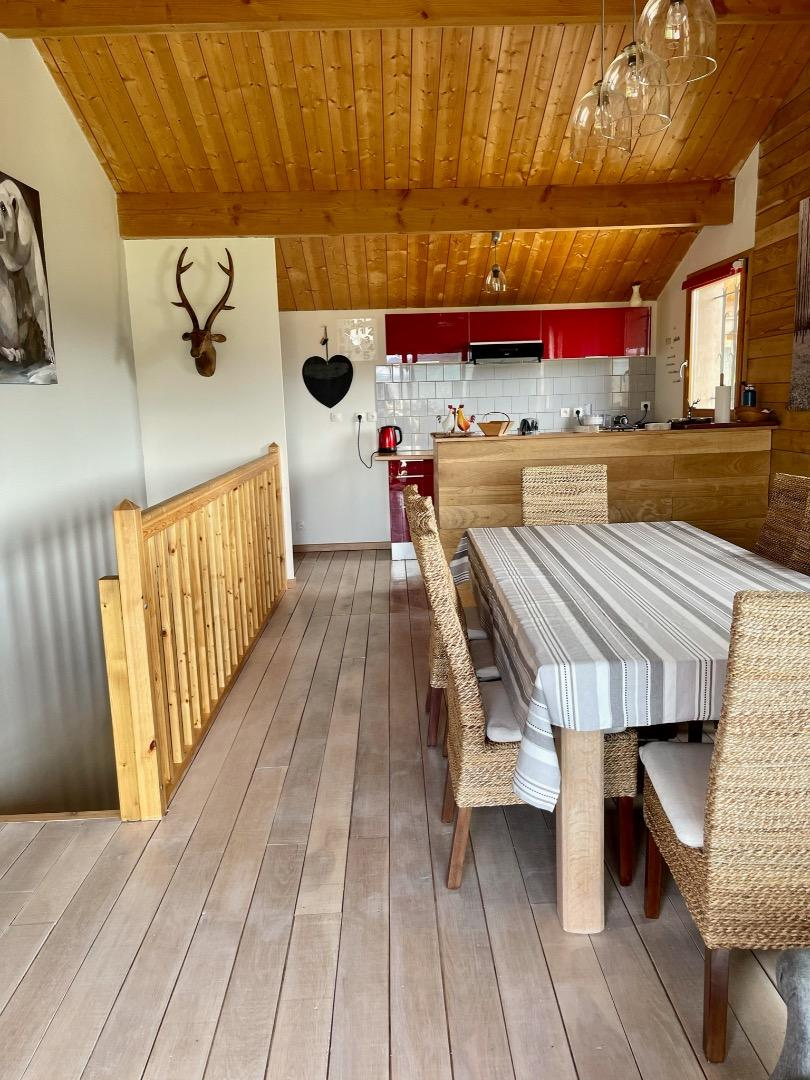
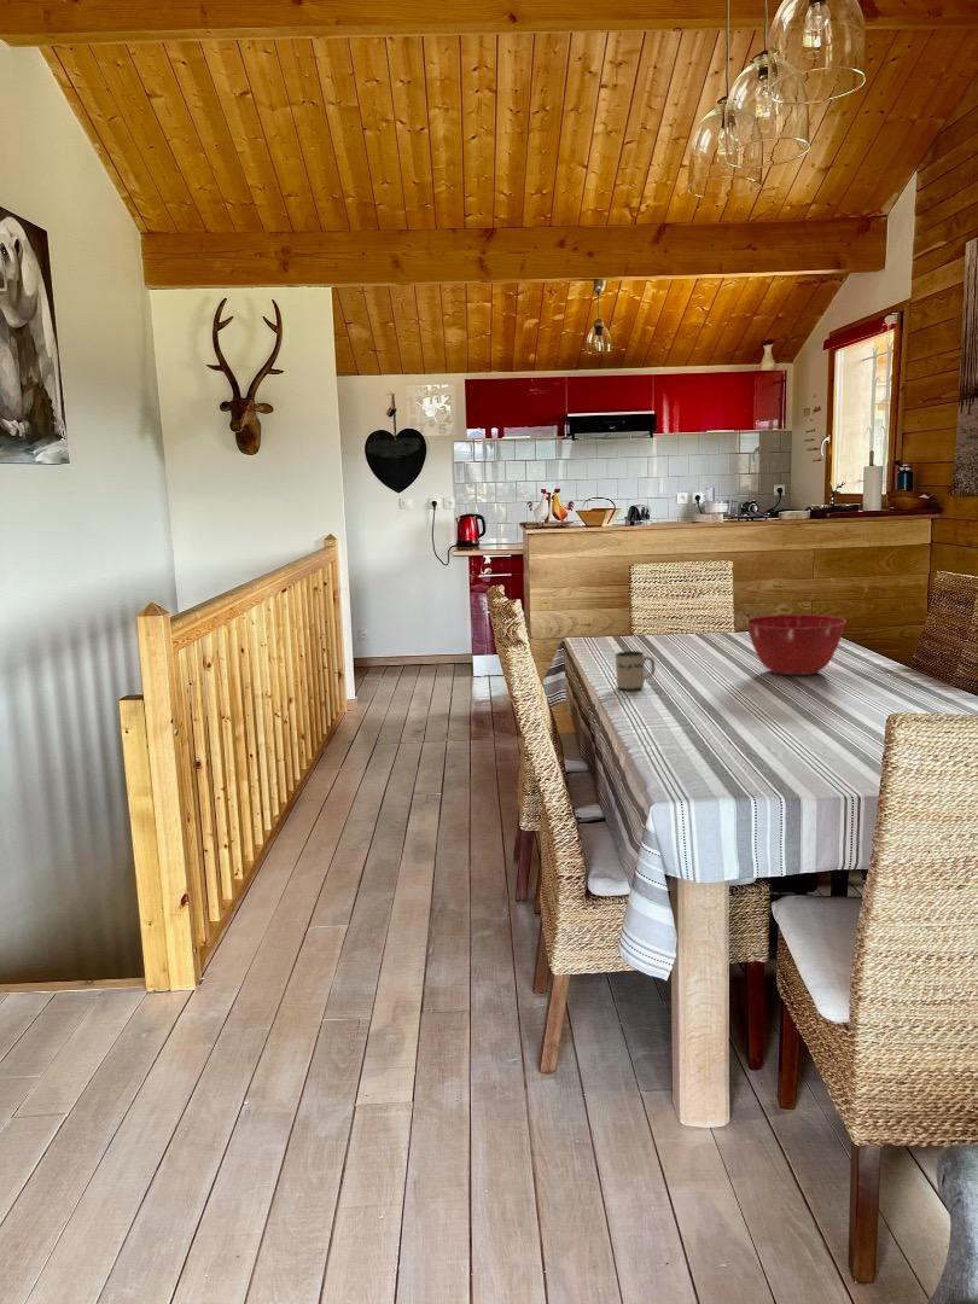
+ mixing bowl (793, 645)
+ mug (635, 670)
